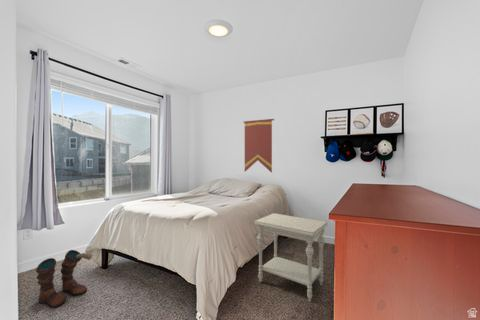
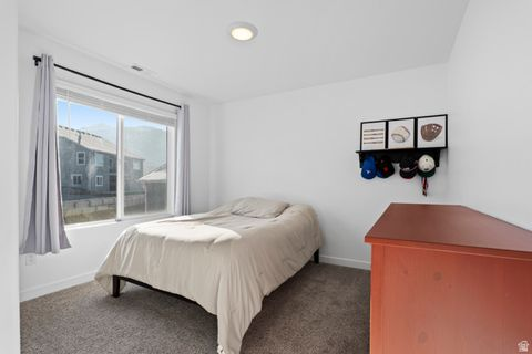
- pennant (258, 146)
- boots (67, 273)
- side table (286, 259)
